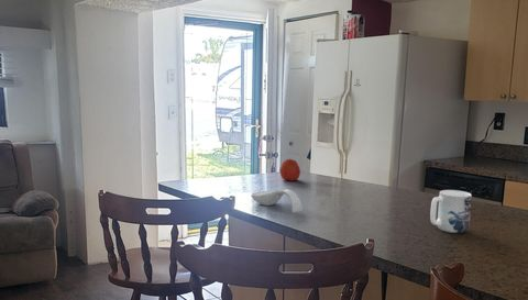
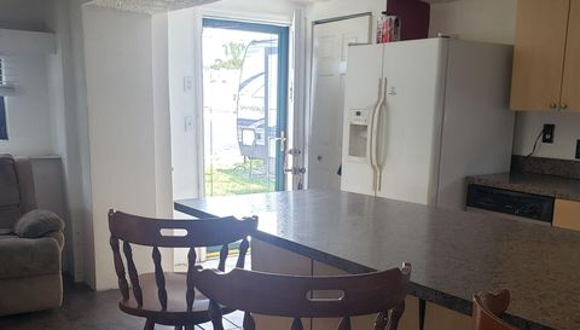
- apple (289, 169)
- spoon rest (276, 197)
- mug (451, 212)
